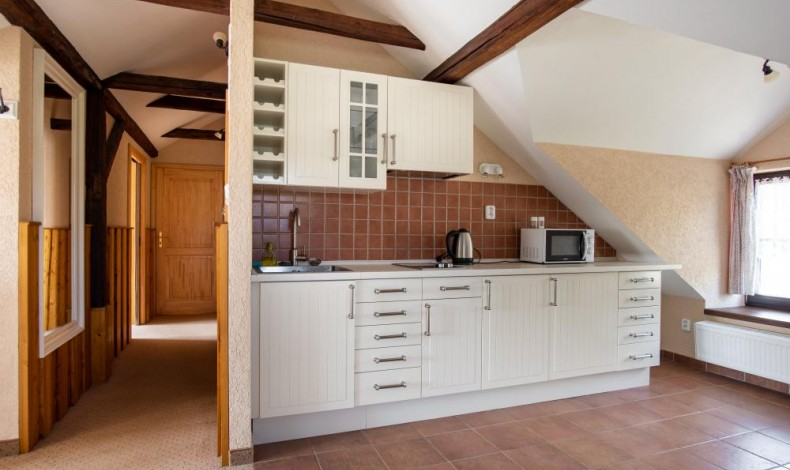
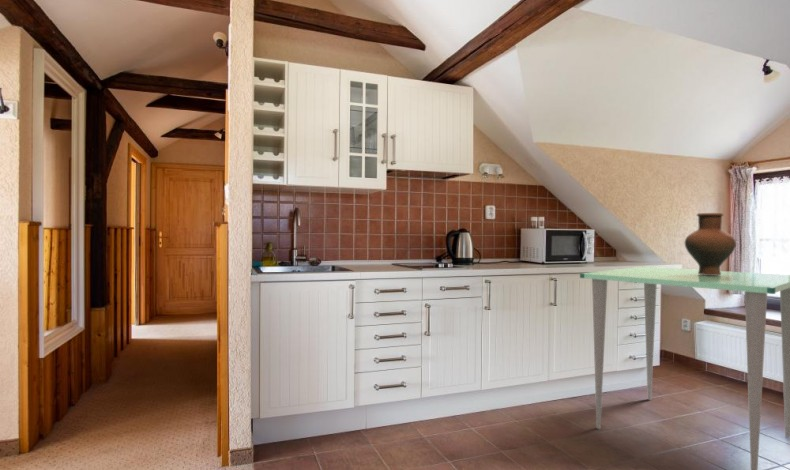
+ dining table (653, 350)
+ vase (709, 243)
